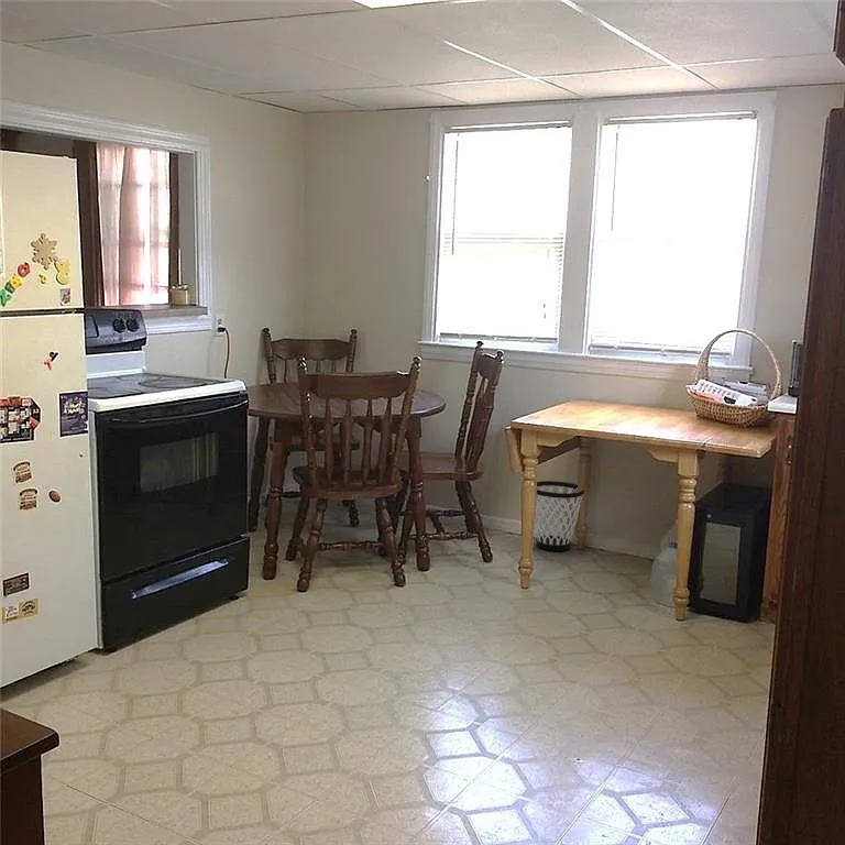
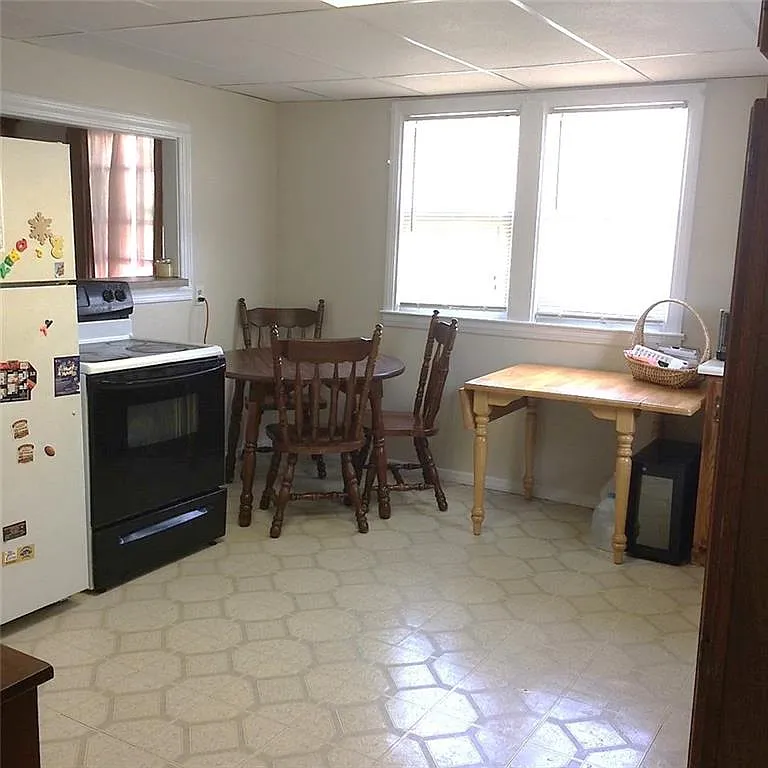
- wastebasket (553, 516)
